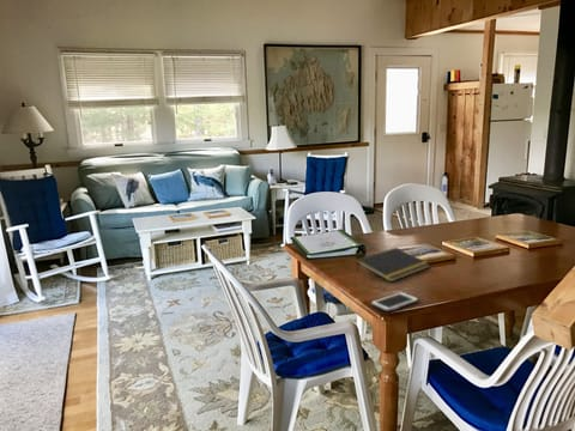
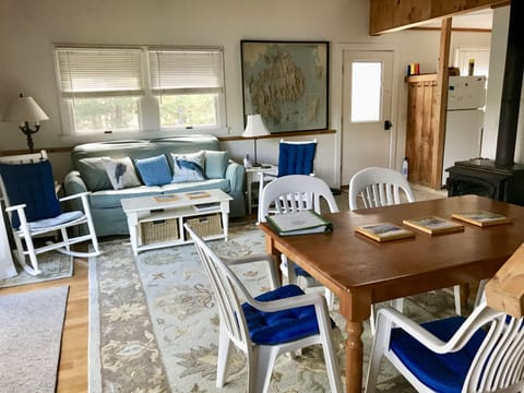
- cell phone (394, 302)
- notepad (393, 263)
